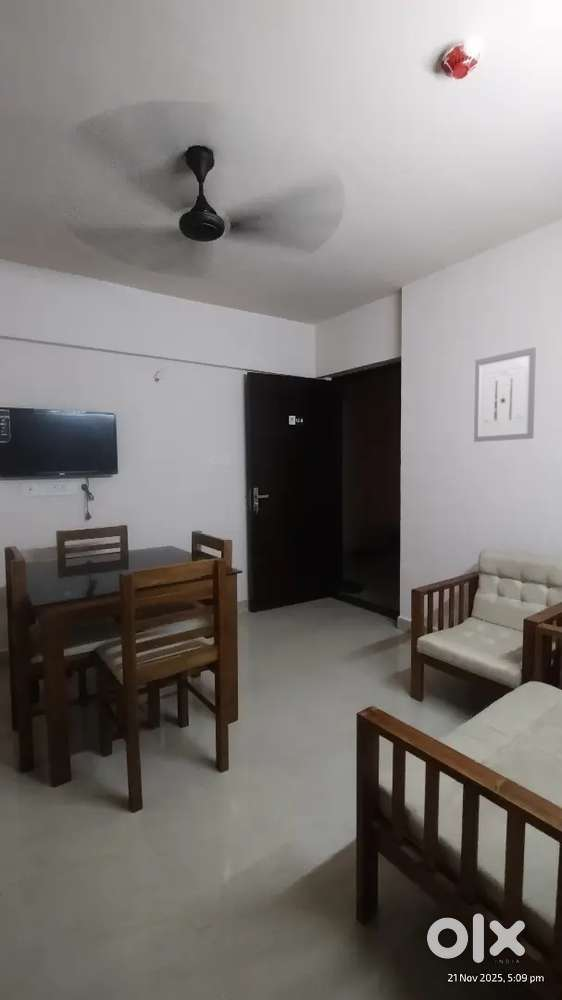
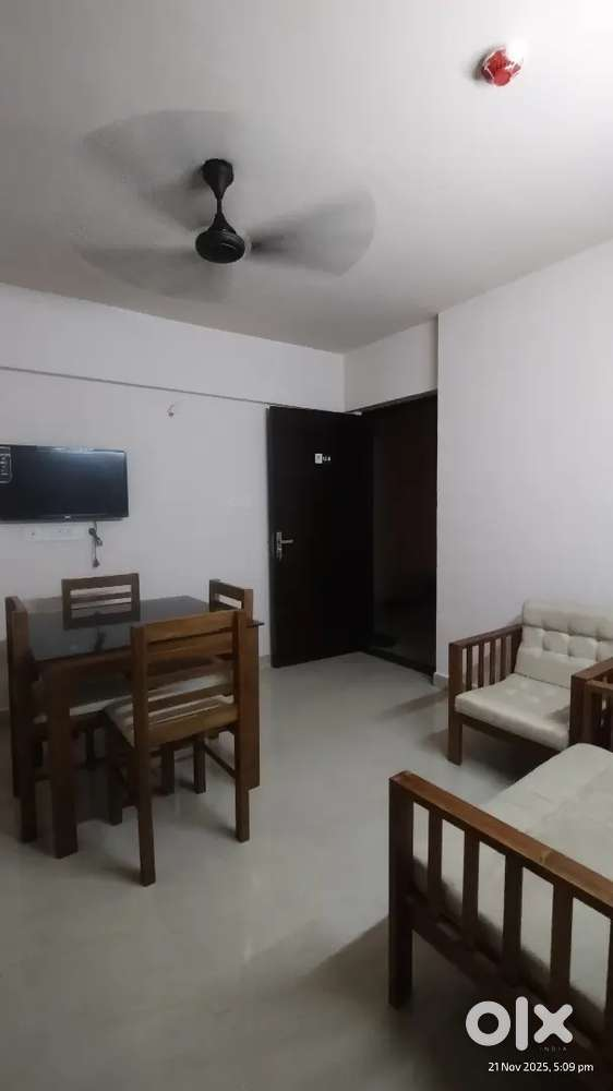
- wall art (503, 397)
